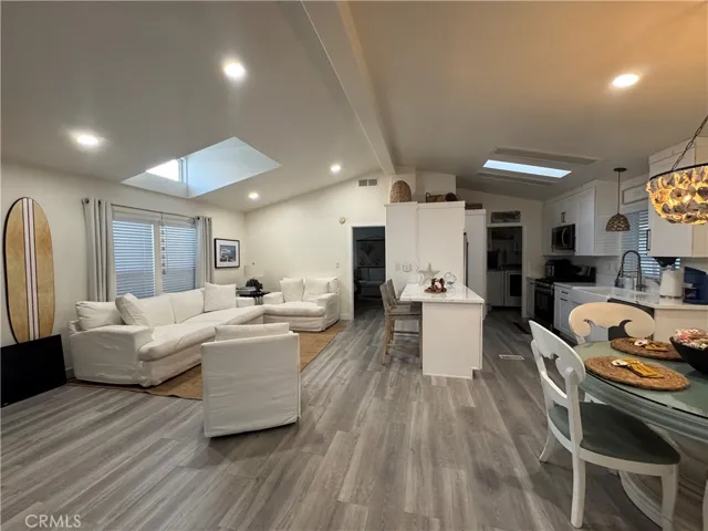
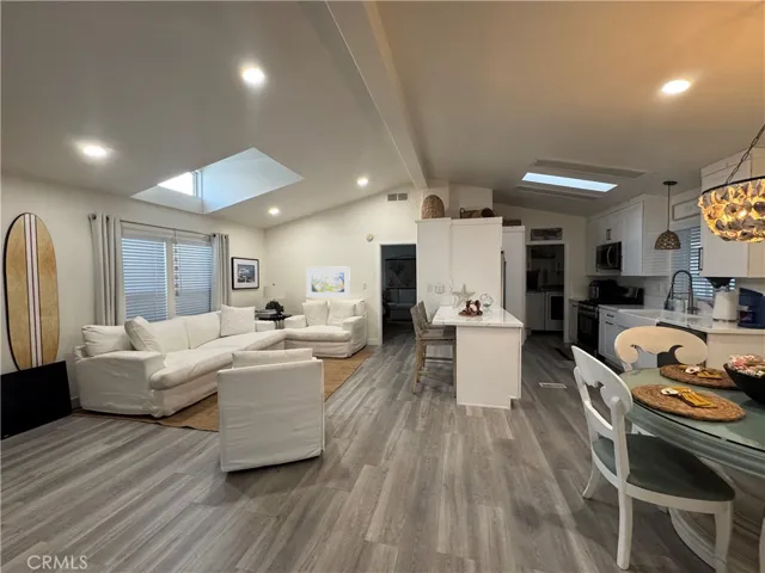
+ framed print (328, 282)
